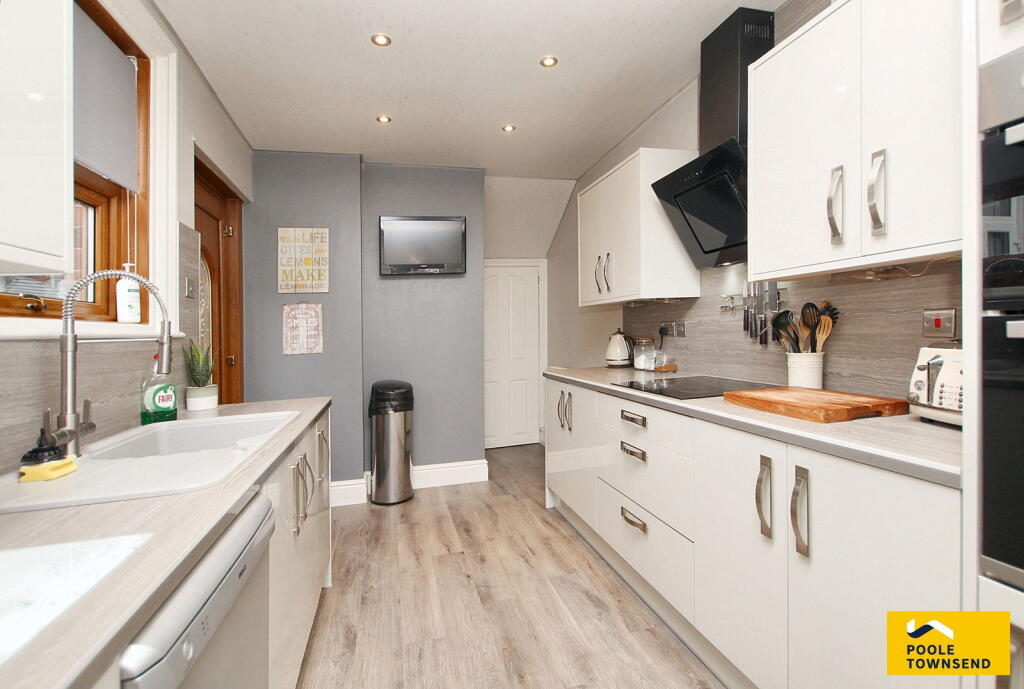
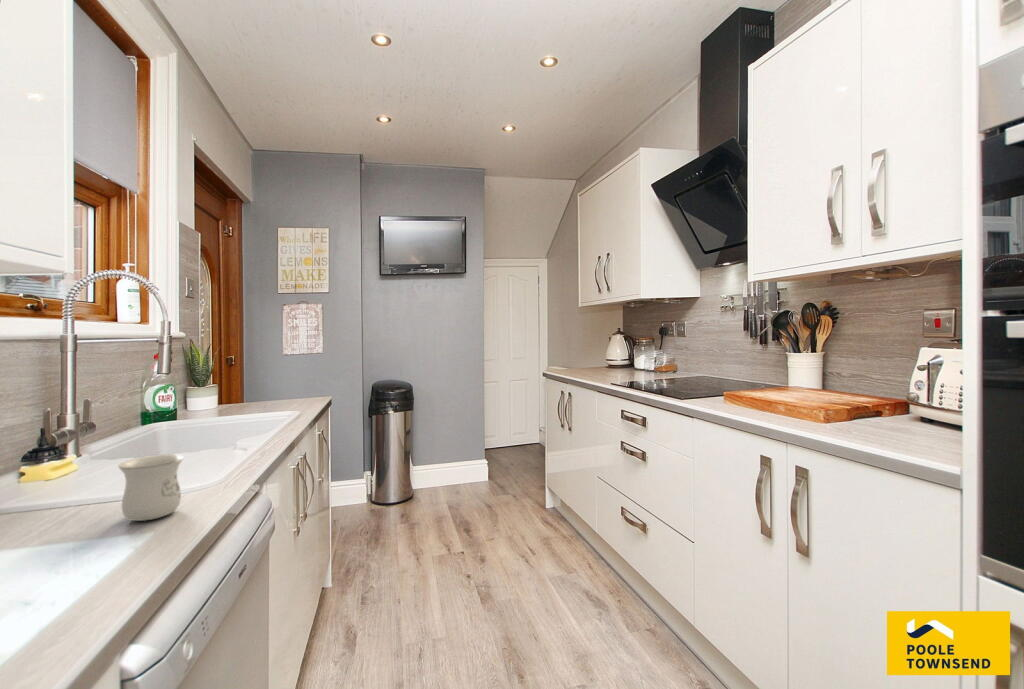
+ mug (152, 485)
